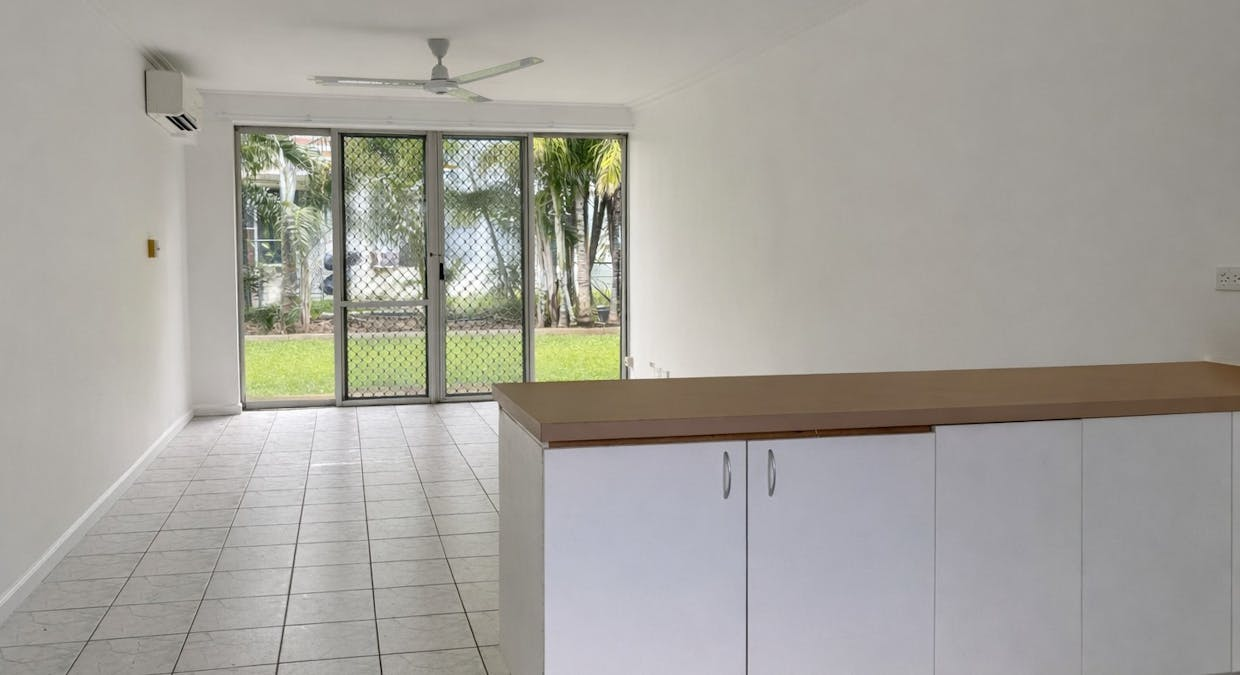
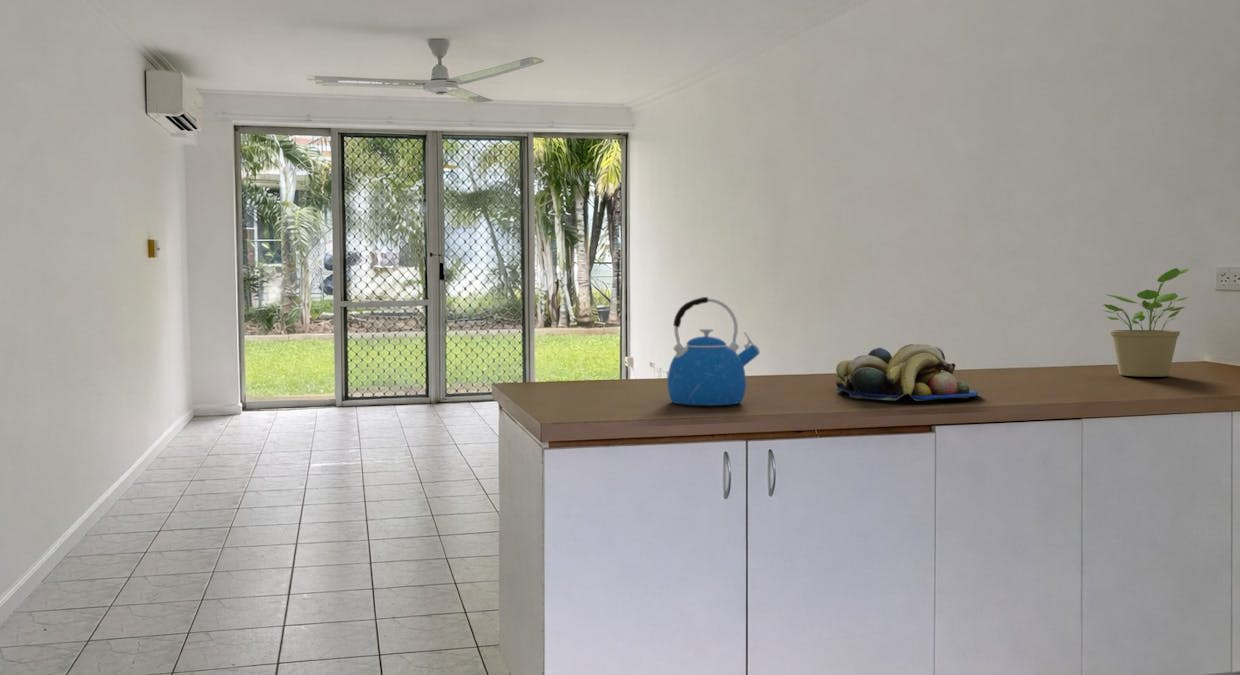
+ kettle (715, 349)
+ potted plant (1141, 324)
+ fruit bowl (907, 368)
